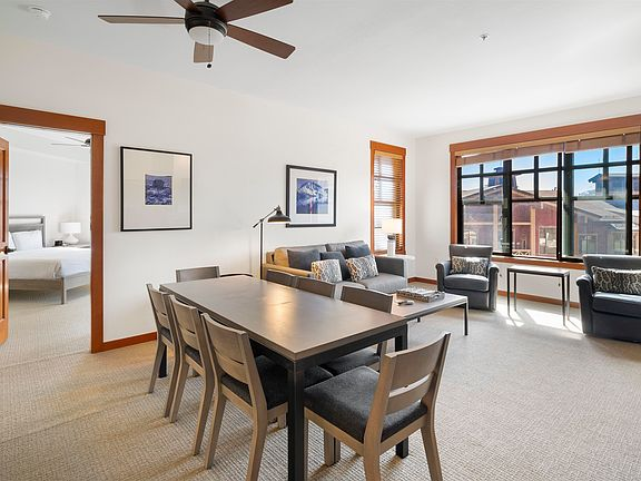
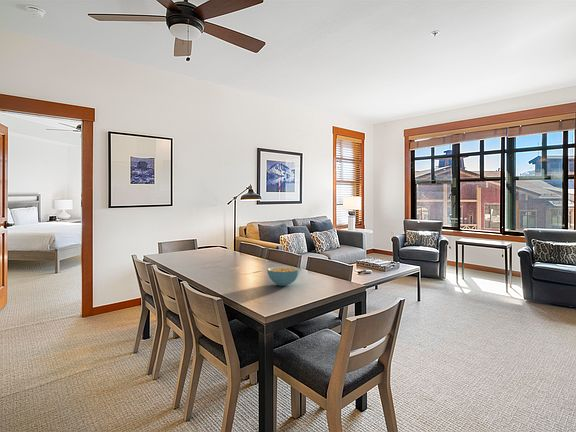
+ cereal bowl (283, 277)
